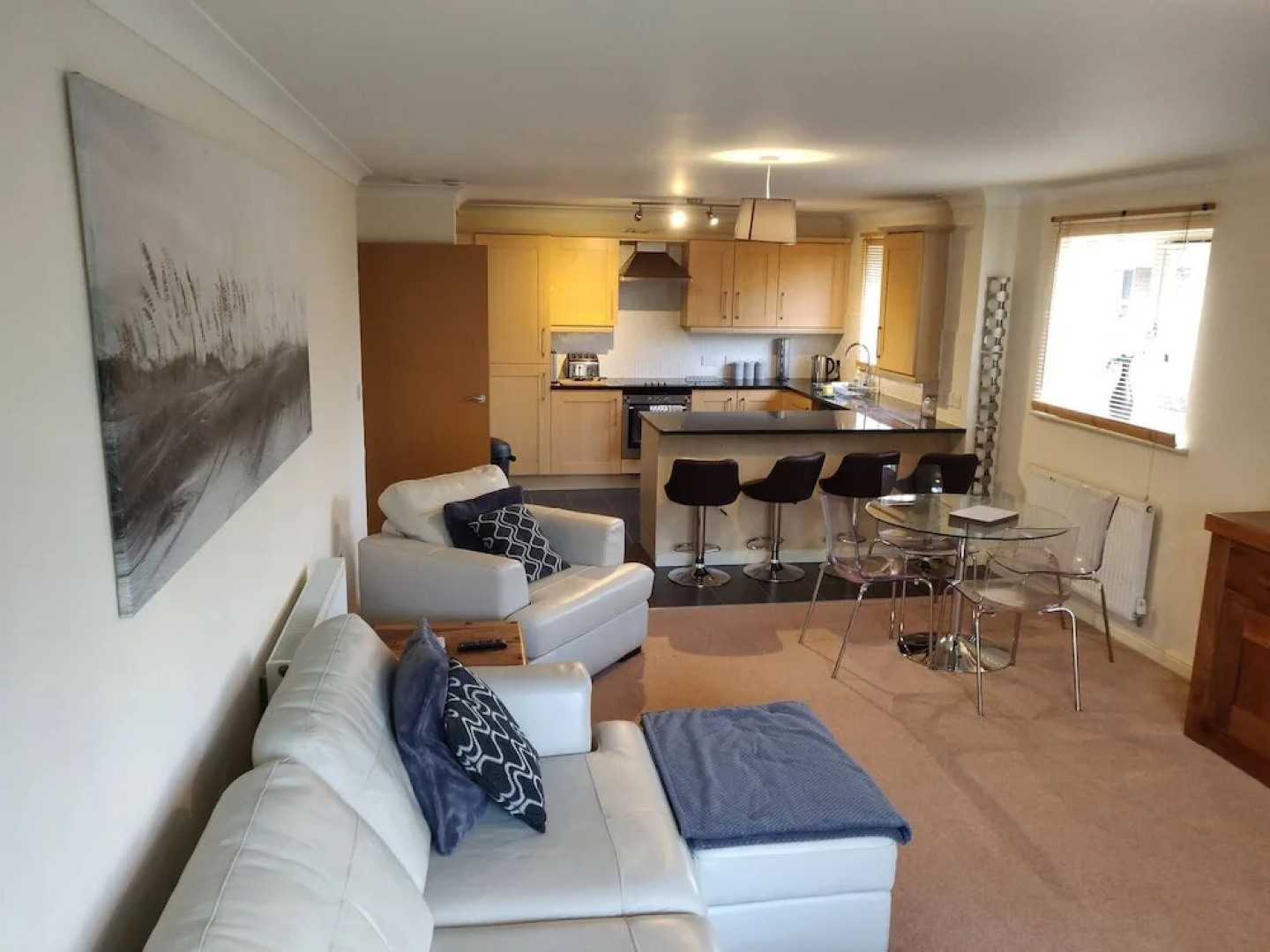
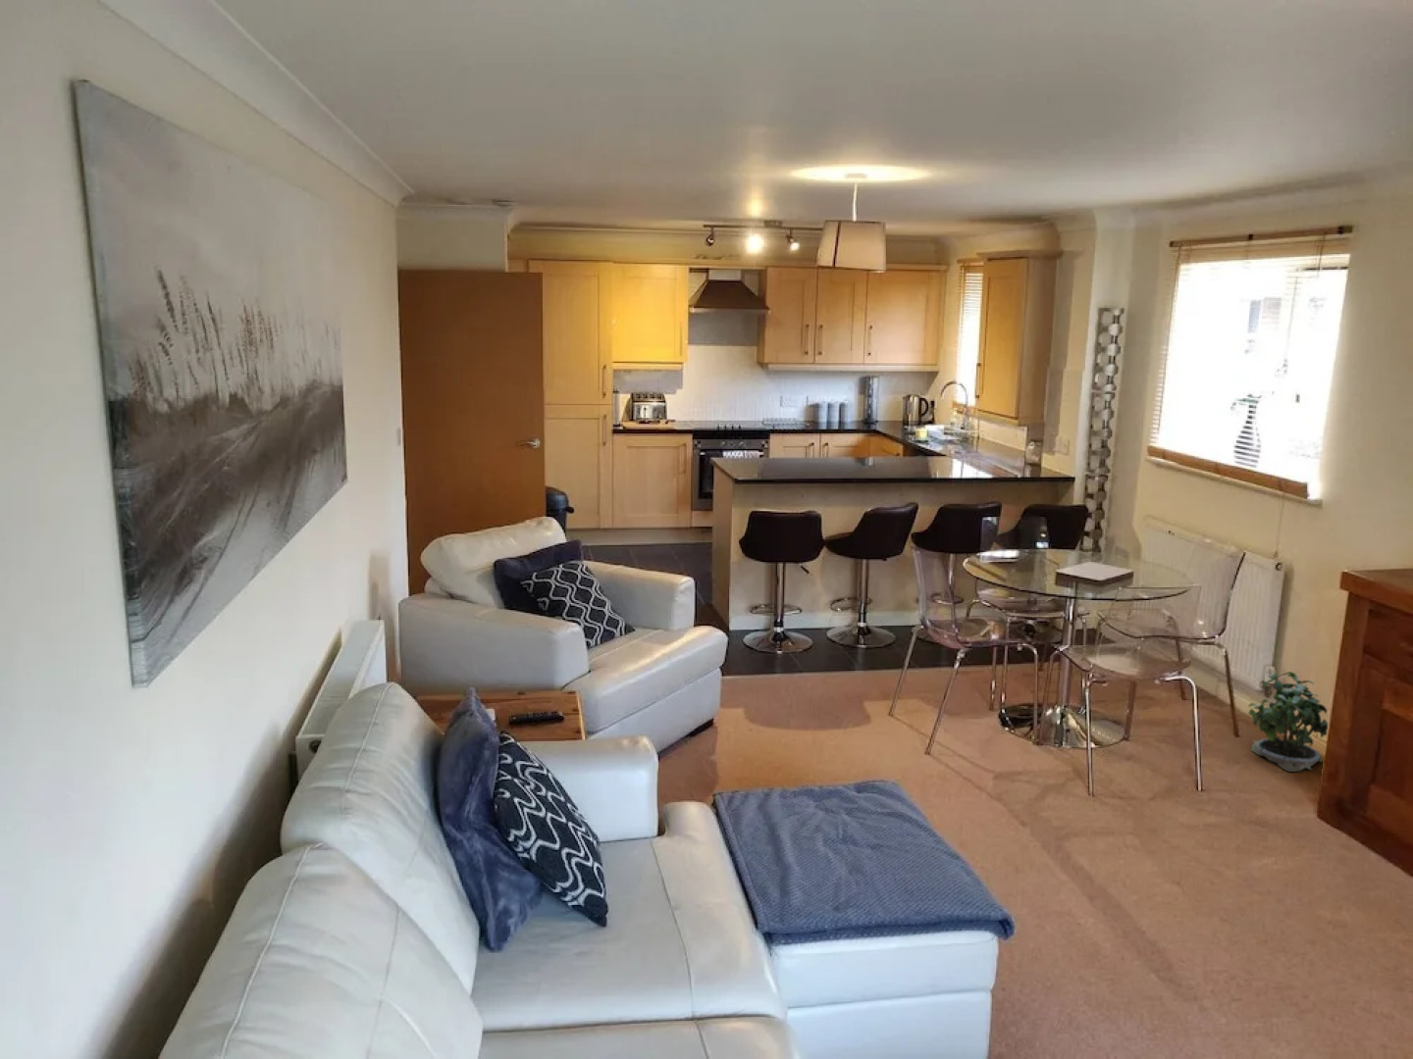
+ potted plant (1290, 714)
